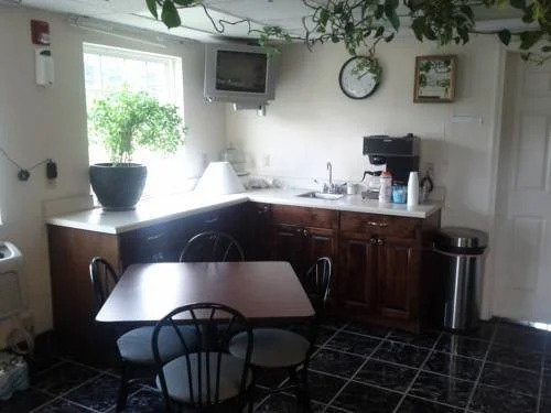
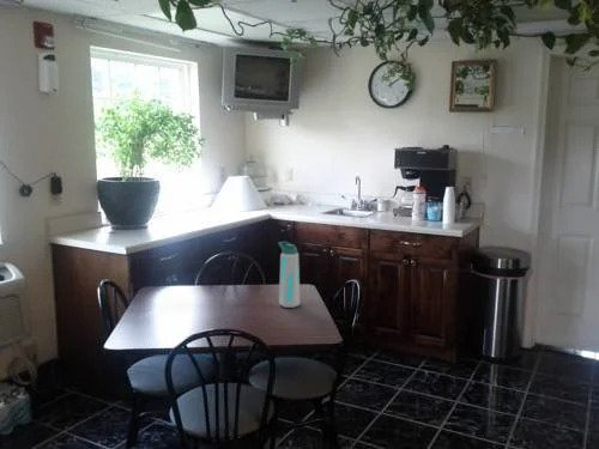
+ water bottle (288, 274)
